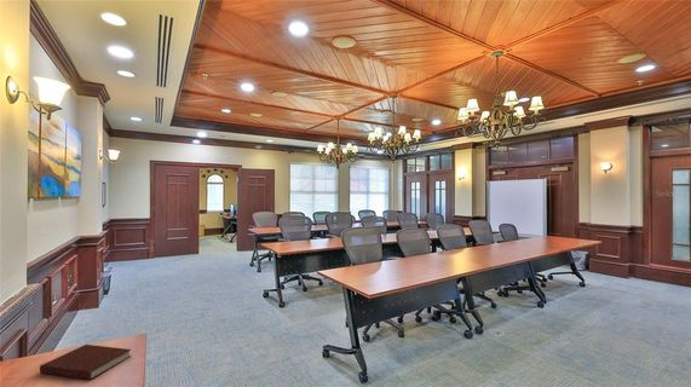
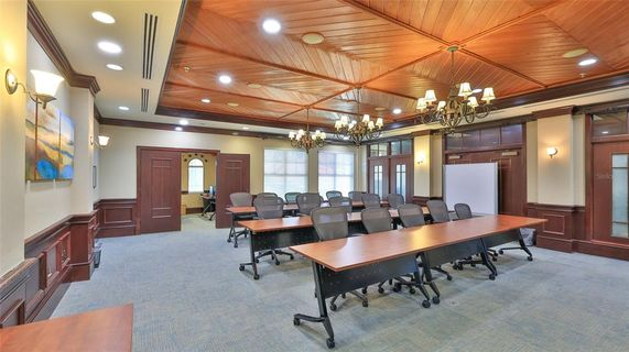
- notebook (87, 360)
